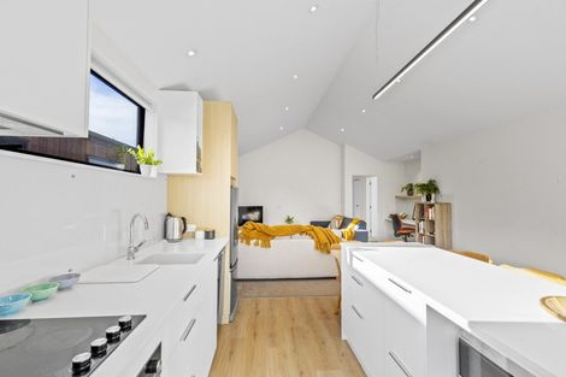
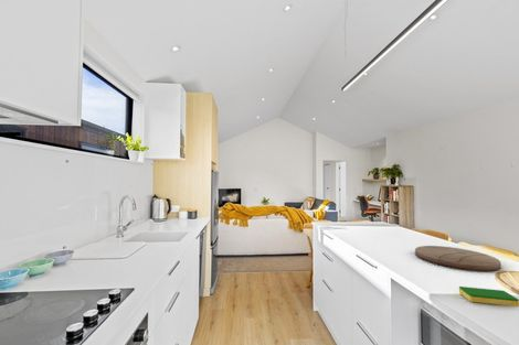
+ cutting board (454, 257)
+ dish sponge (487, 295)
